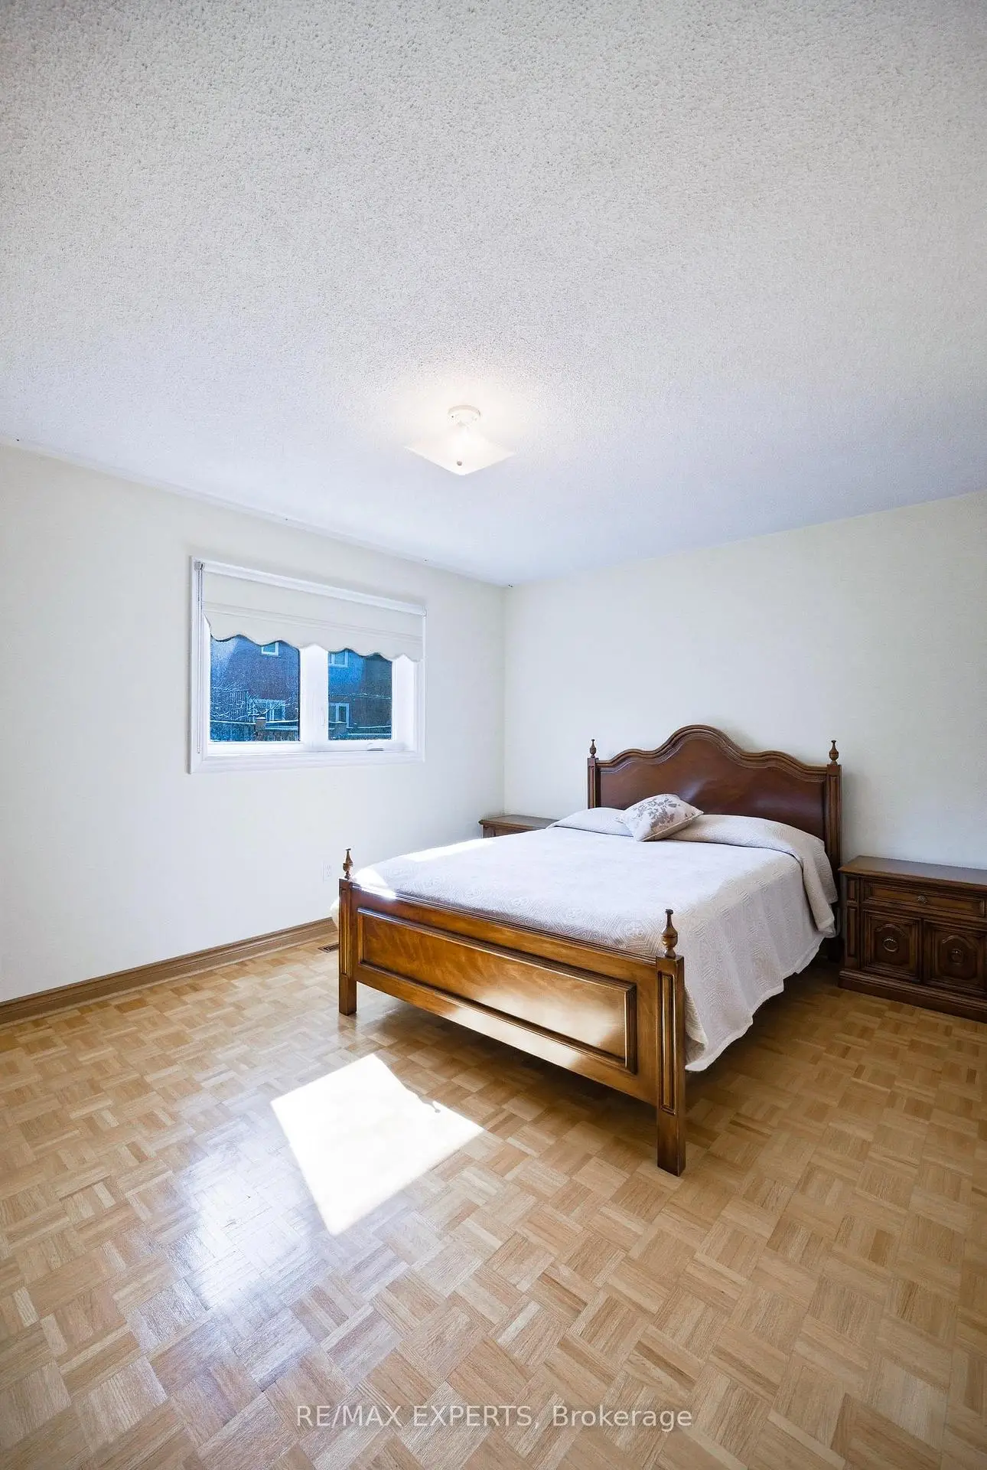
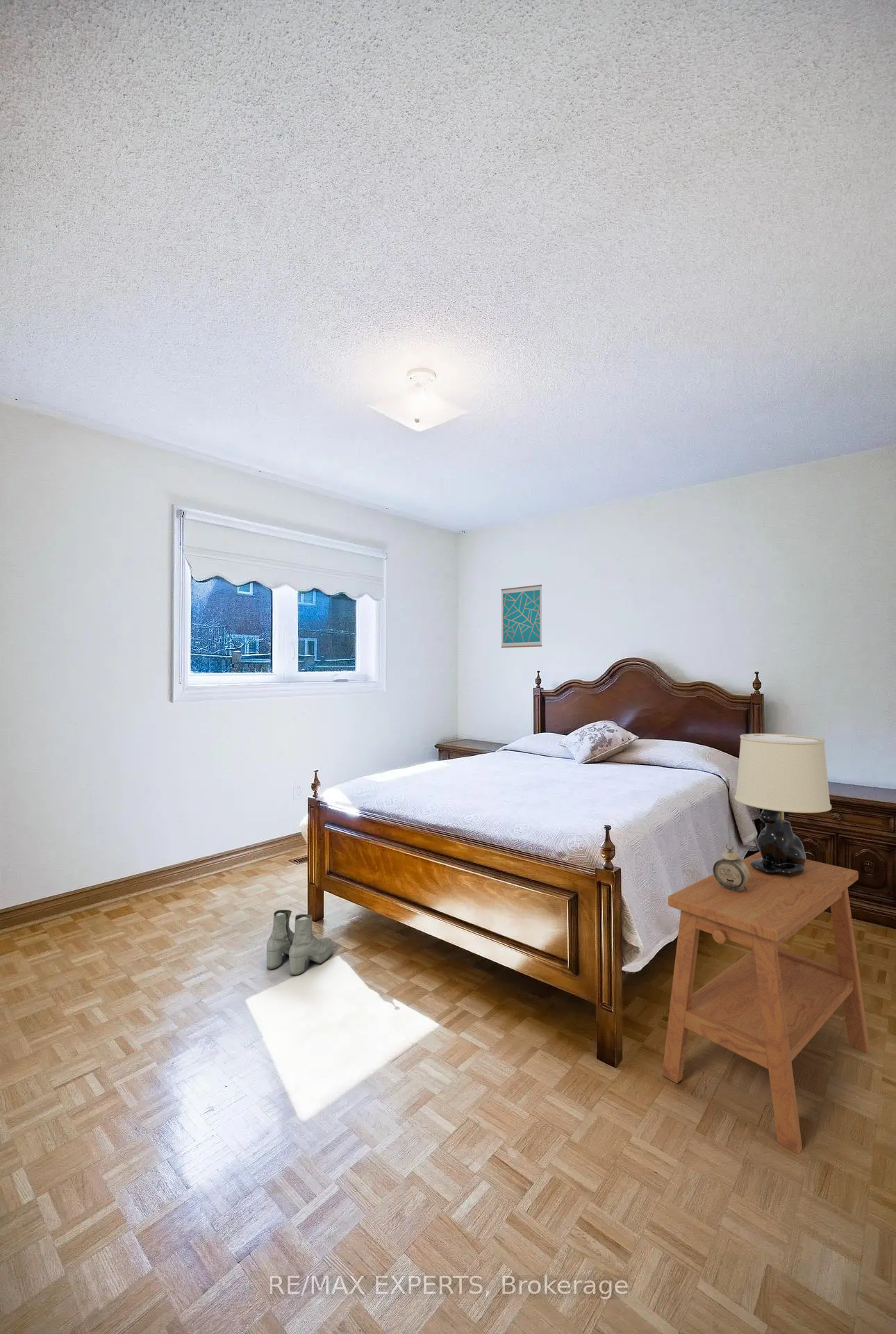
+ table lamp (781, 802)
+ boots (299, 934)
+ alarm clock (731, 865)
+ wall art (521, 617)
+ side table (769, 972)
